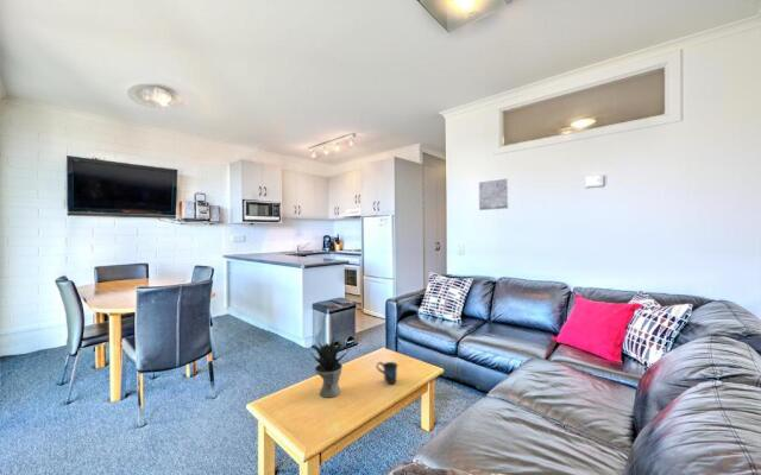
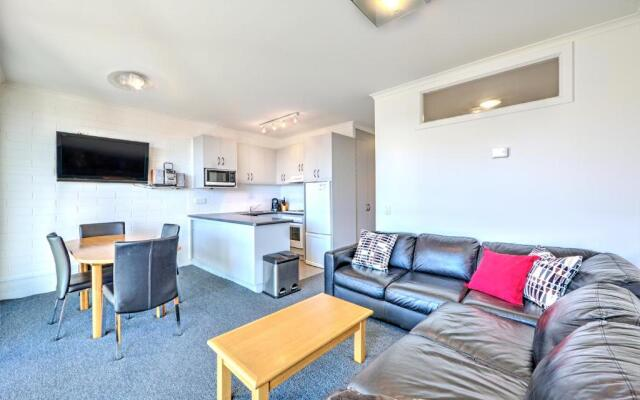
- potted plant (329, 365)
- mug (388, 372)
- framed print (492, 195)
